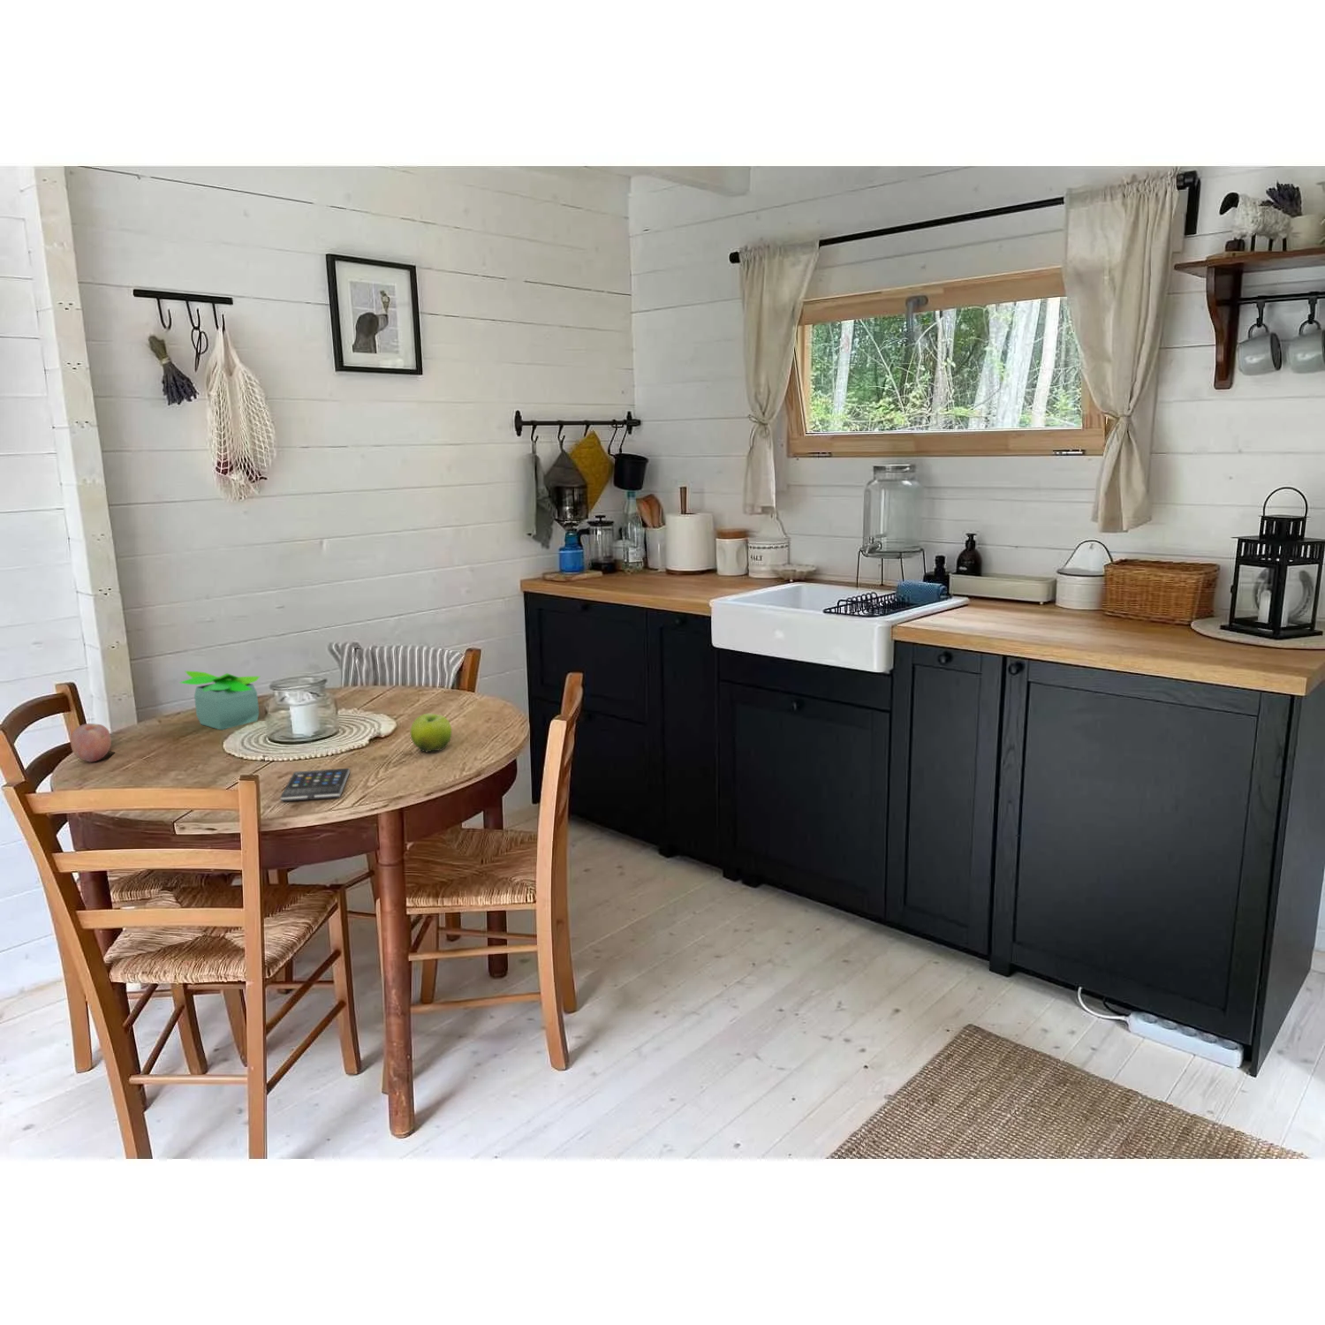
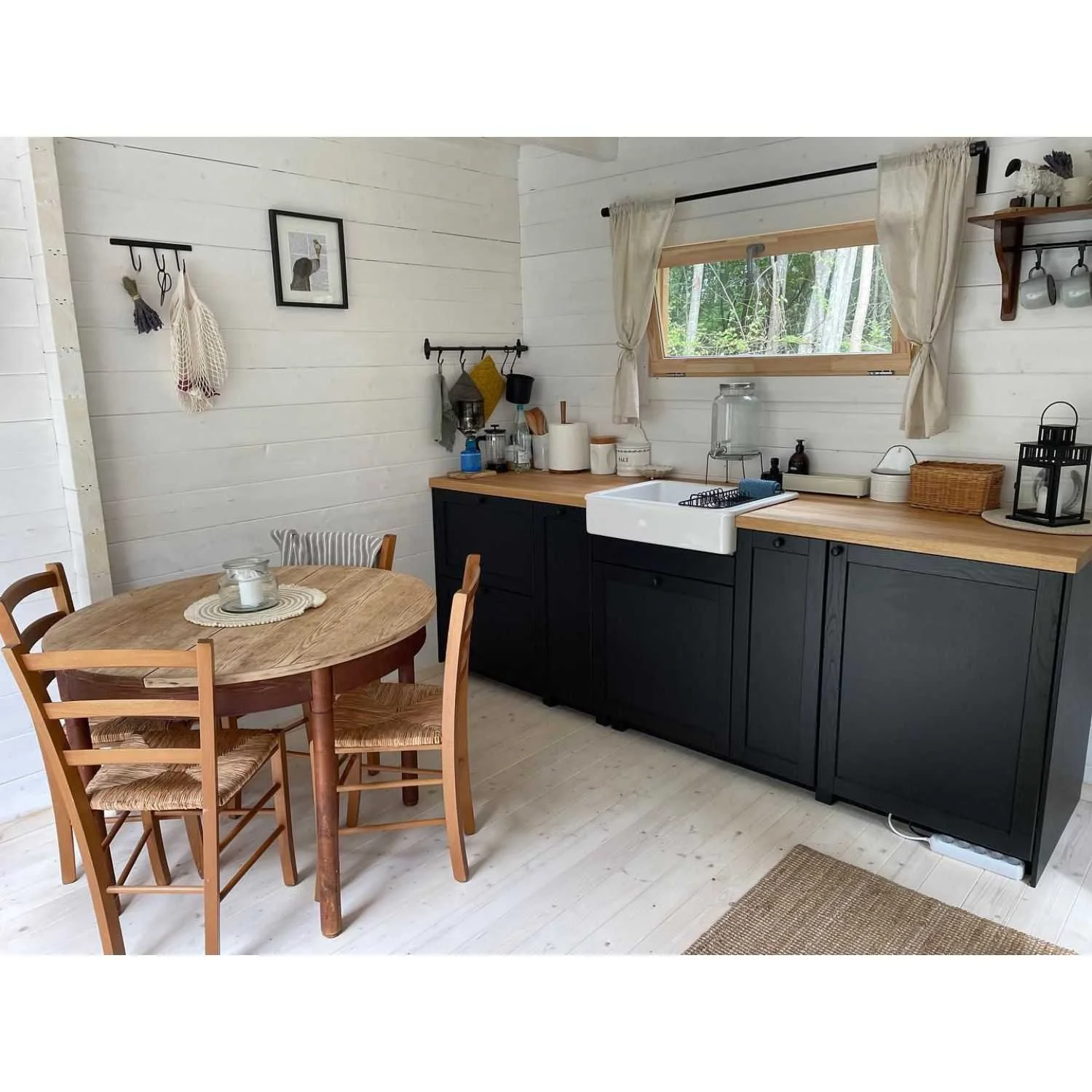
- potted plant (222, 696)
- fruit (431, 732)
- smartphone (317, 784)
- fruit (91, 743)
